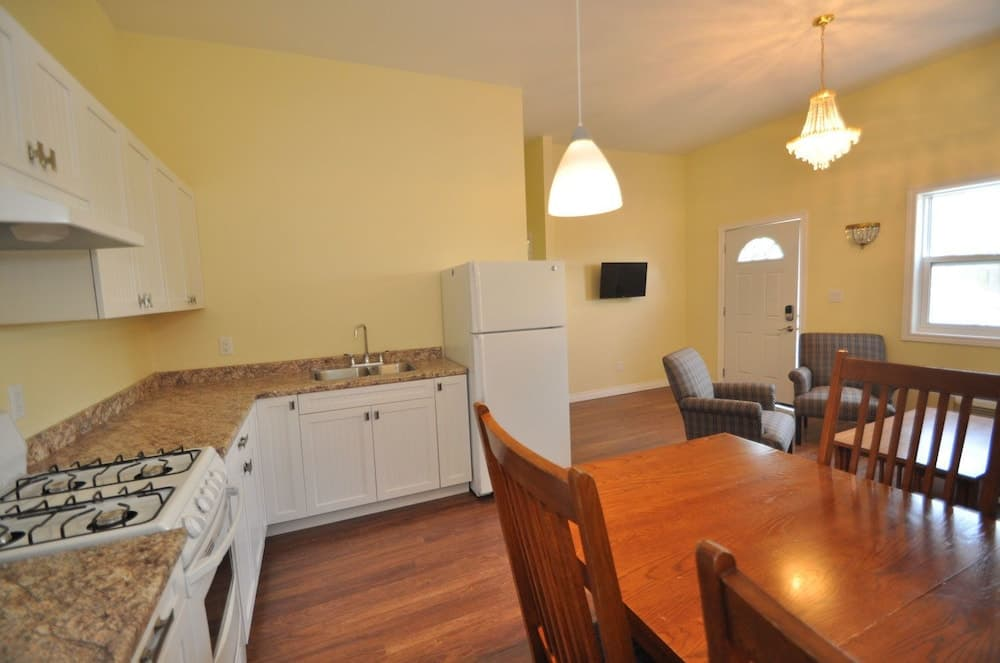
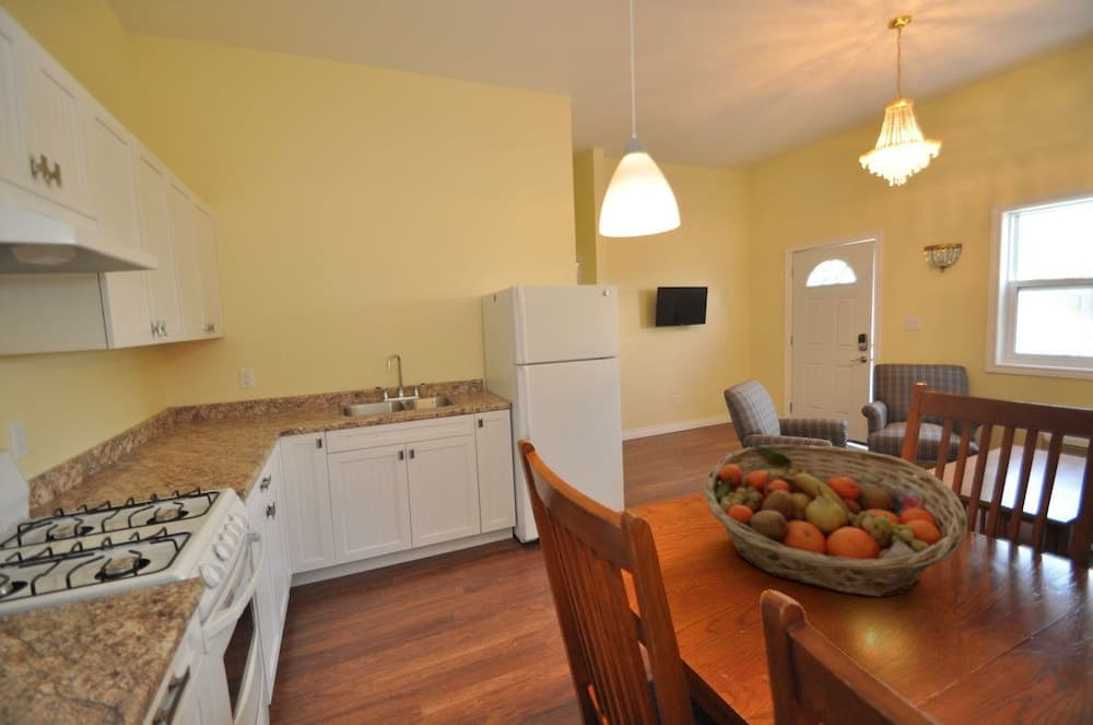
+ fruit basket (819, 510)
